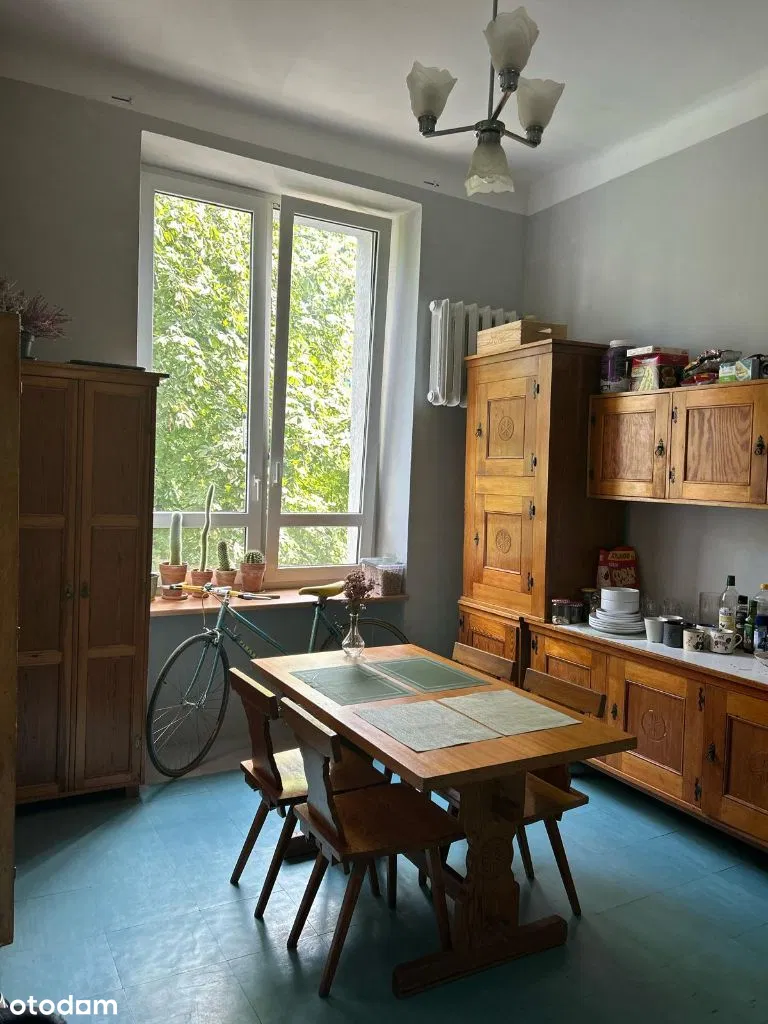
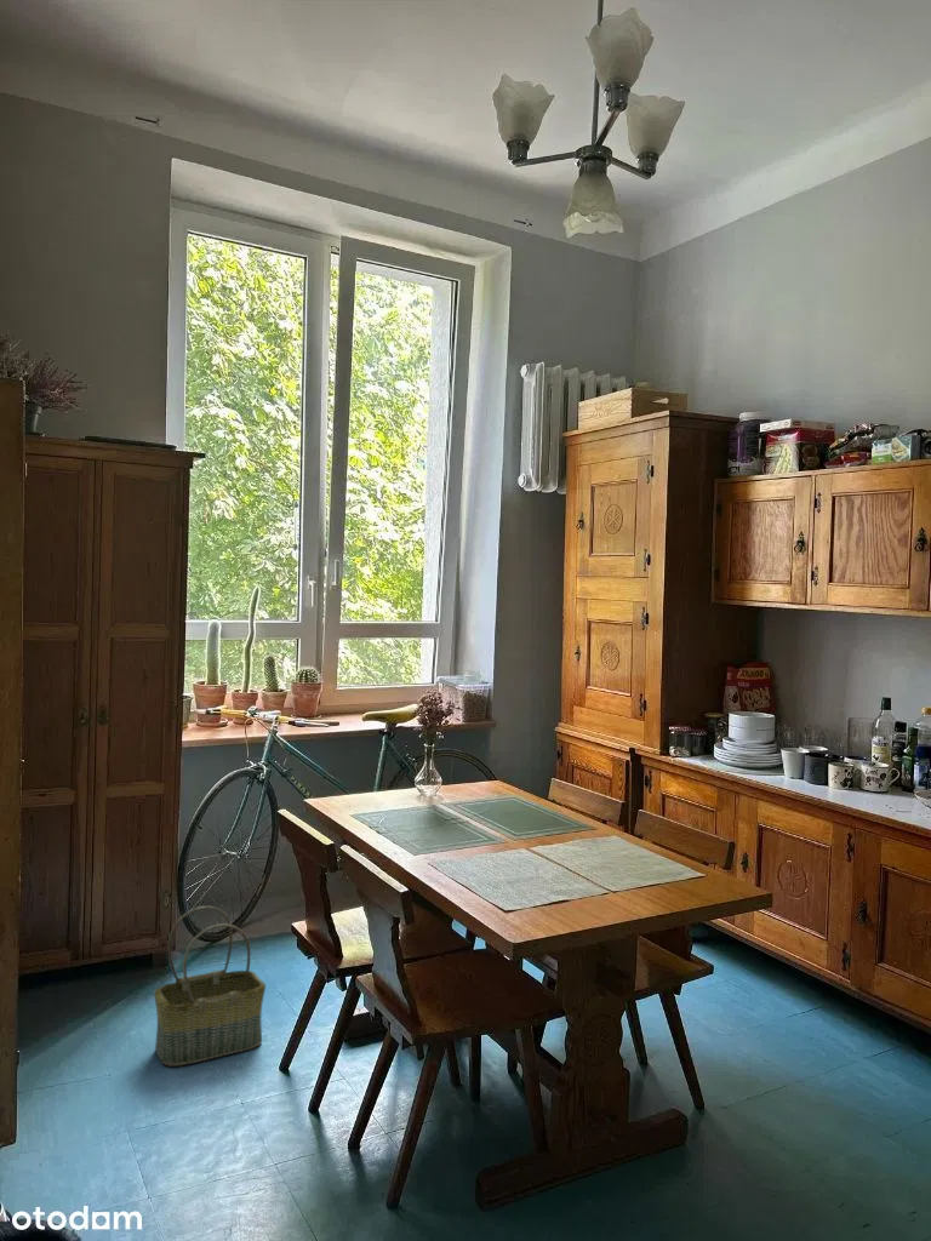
+ basket (210, 980)
